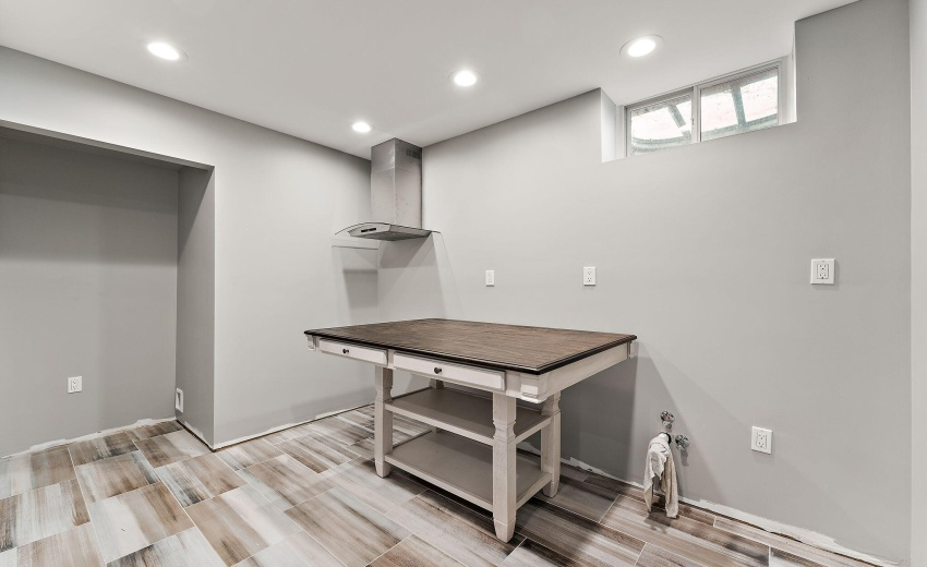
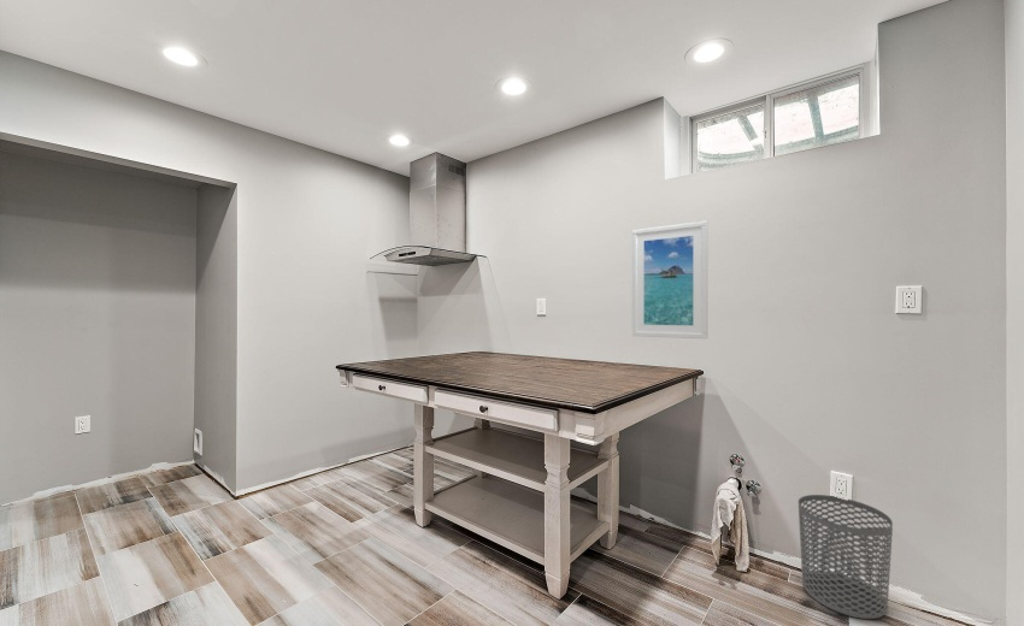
+ waste bin (842, 554)
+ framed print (667, 282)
